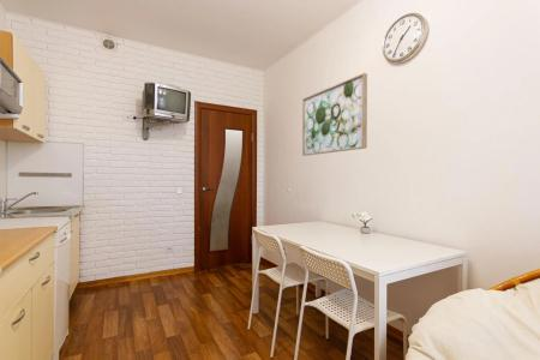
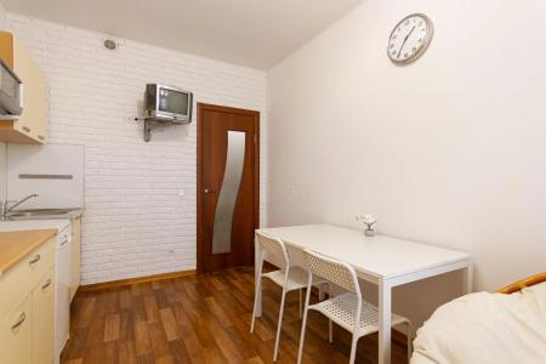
- wall art (329, 120)
